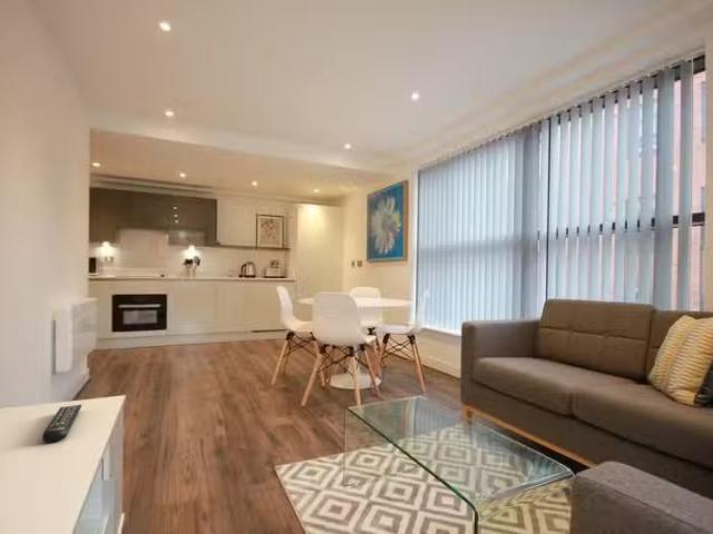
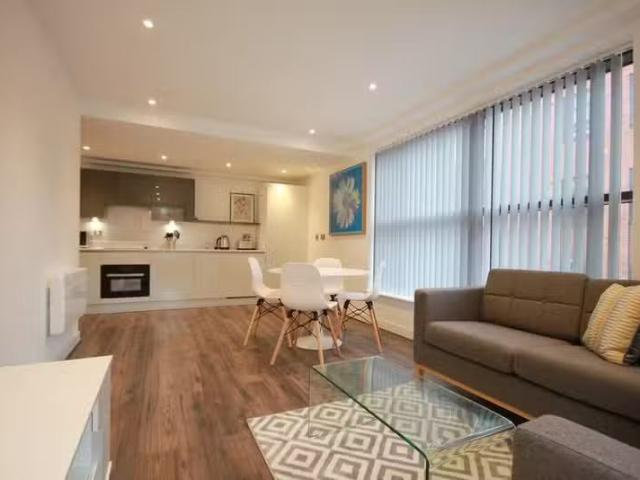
- remote control (64, 421)
